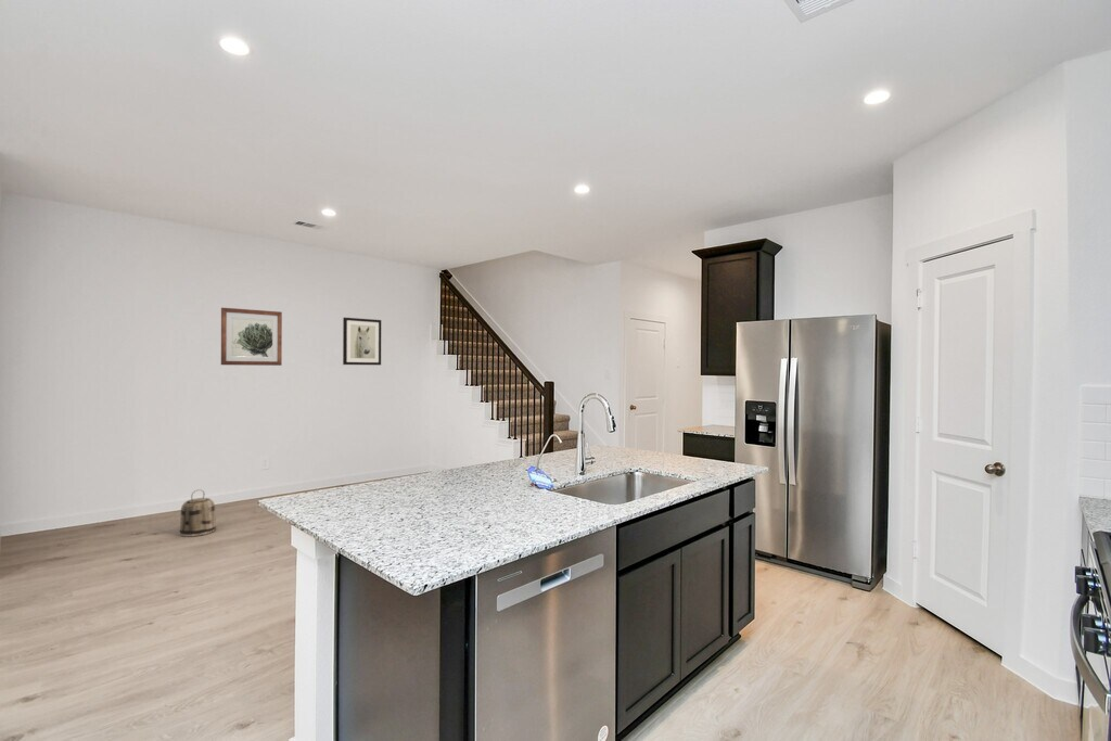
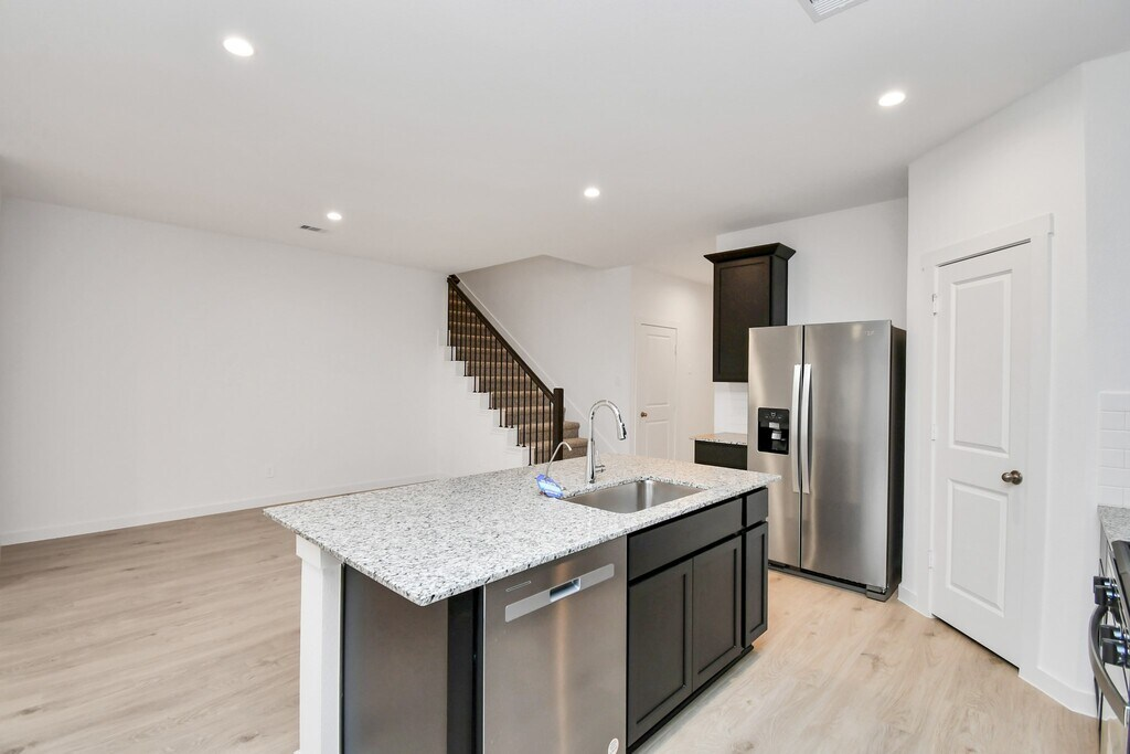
- wall art (252, 337)
- basket (197, 510)
- wall art (362, 342)
